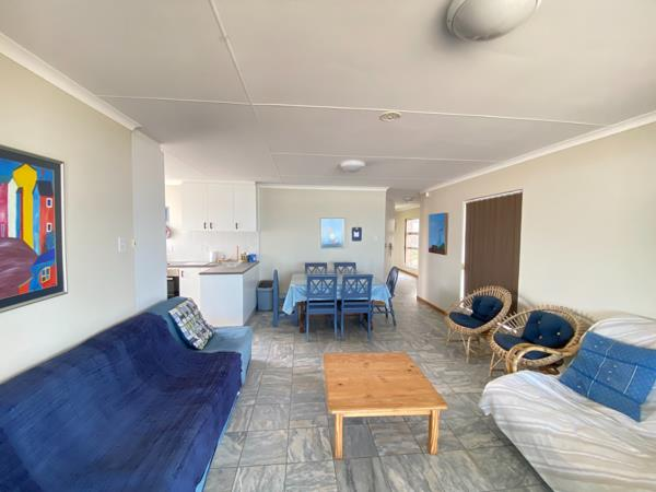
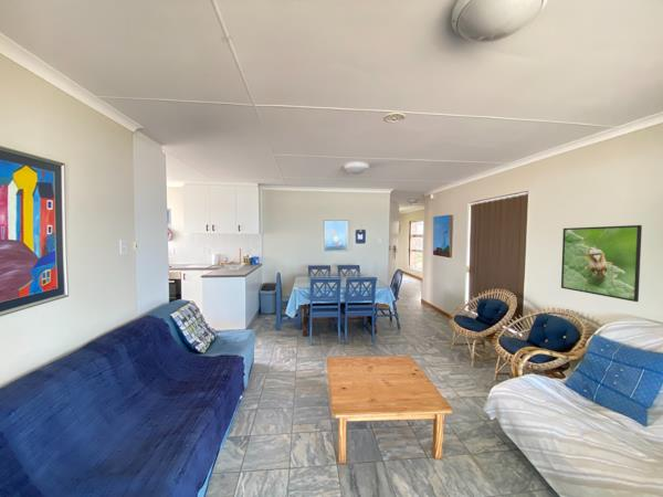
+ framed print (596, 261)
